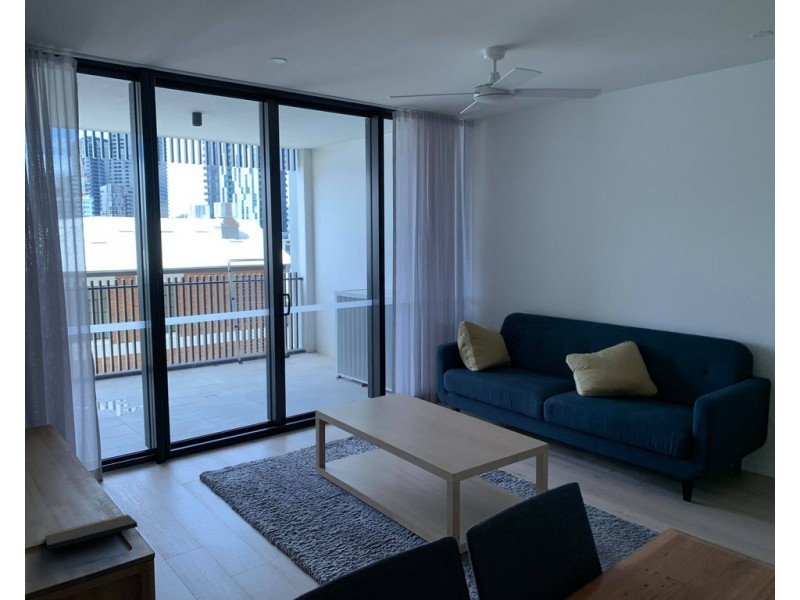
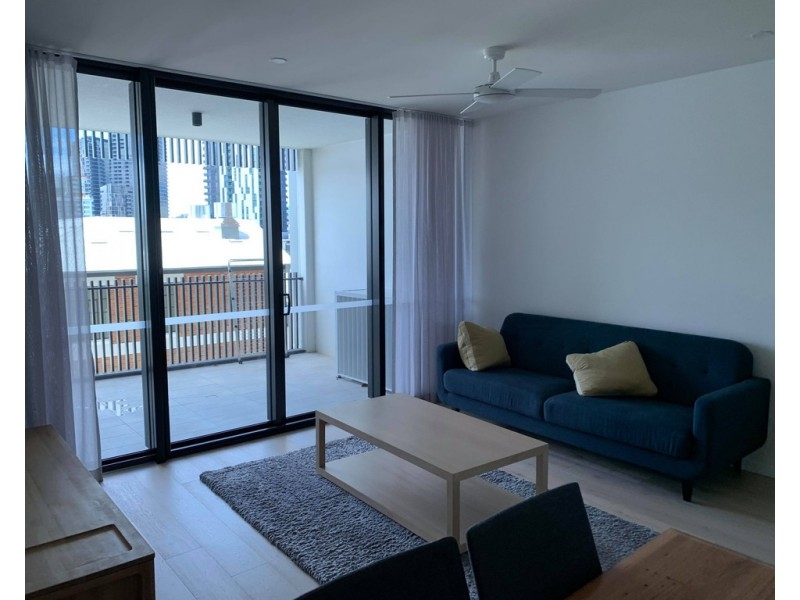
- notepad (90, 530)
